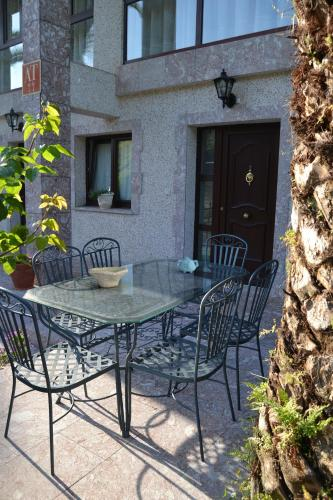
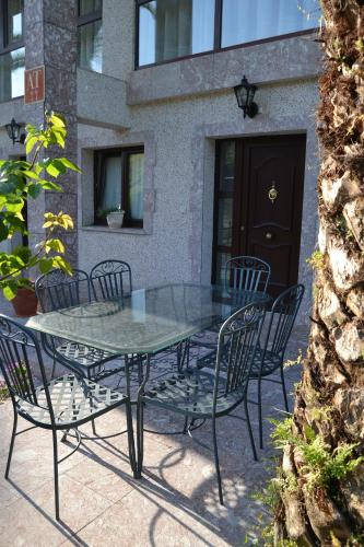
- teapot (187, 264)
- bowl (108, 276)
